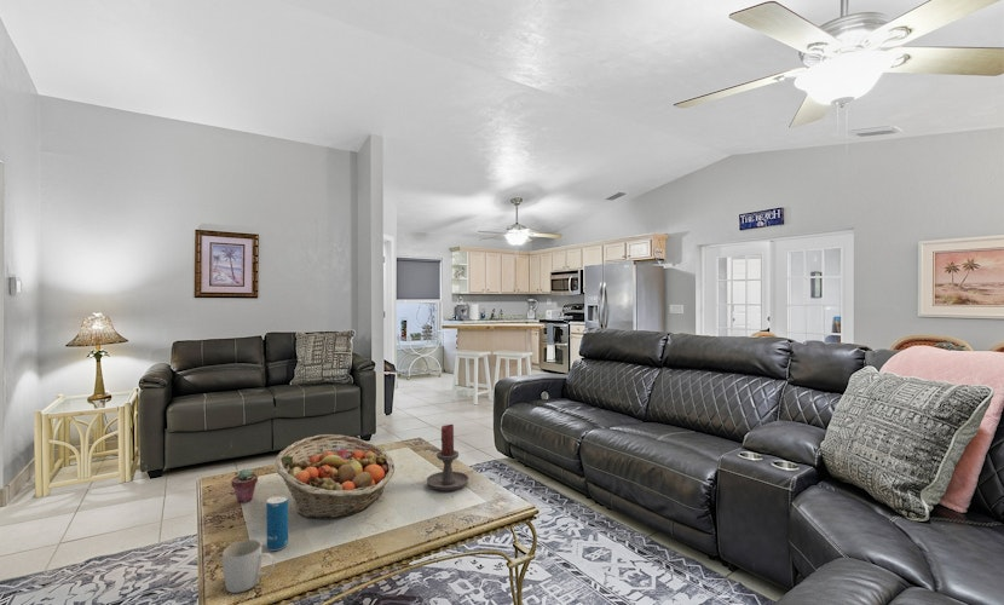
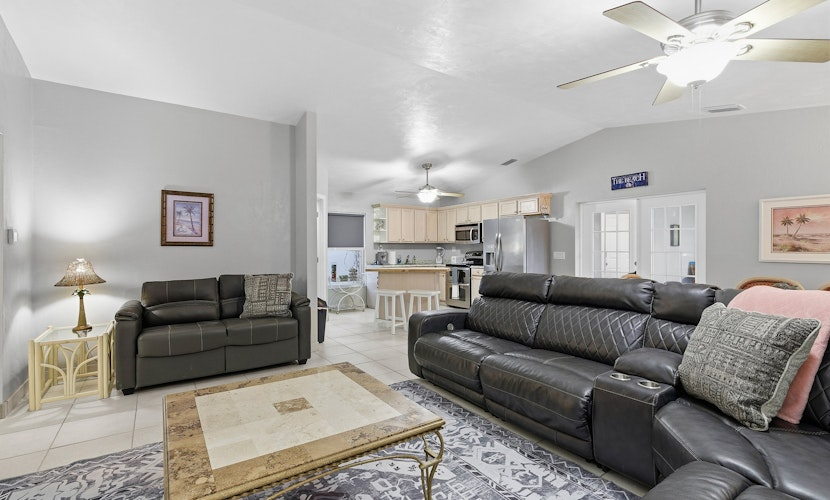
- potted succulent (244, 483)
- beverage can (277, 523)
- candle holder (448, 451)
- mug (249, 565)
- fruit basket (337, 472)
